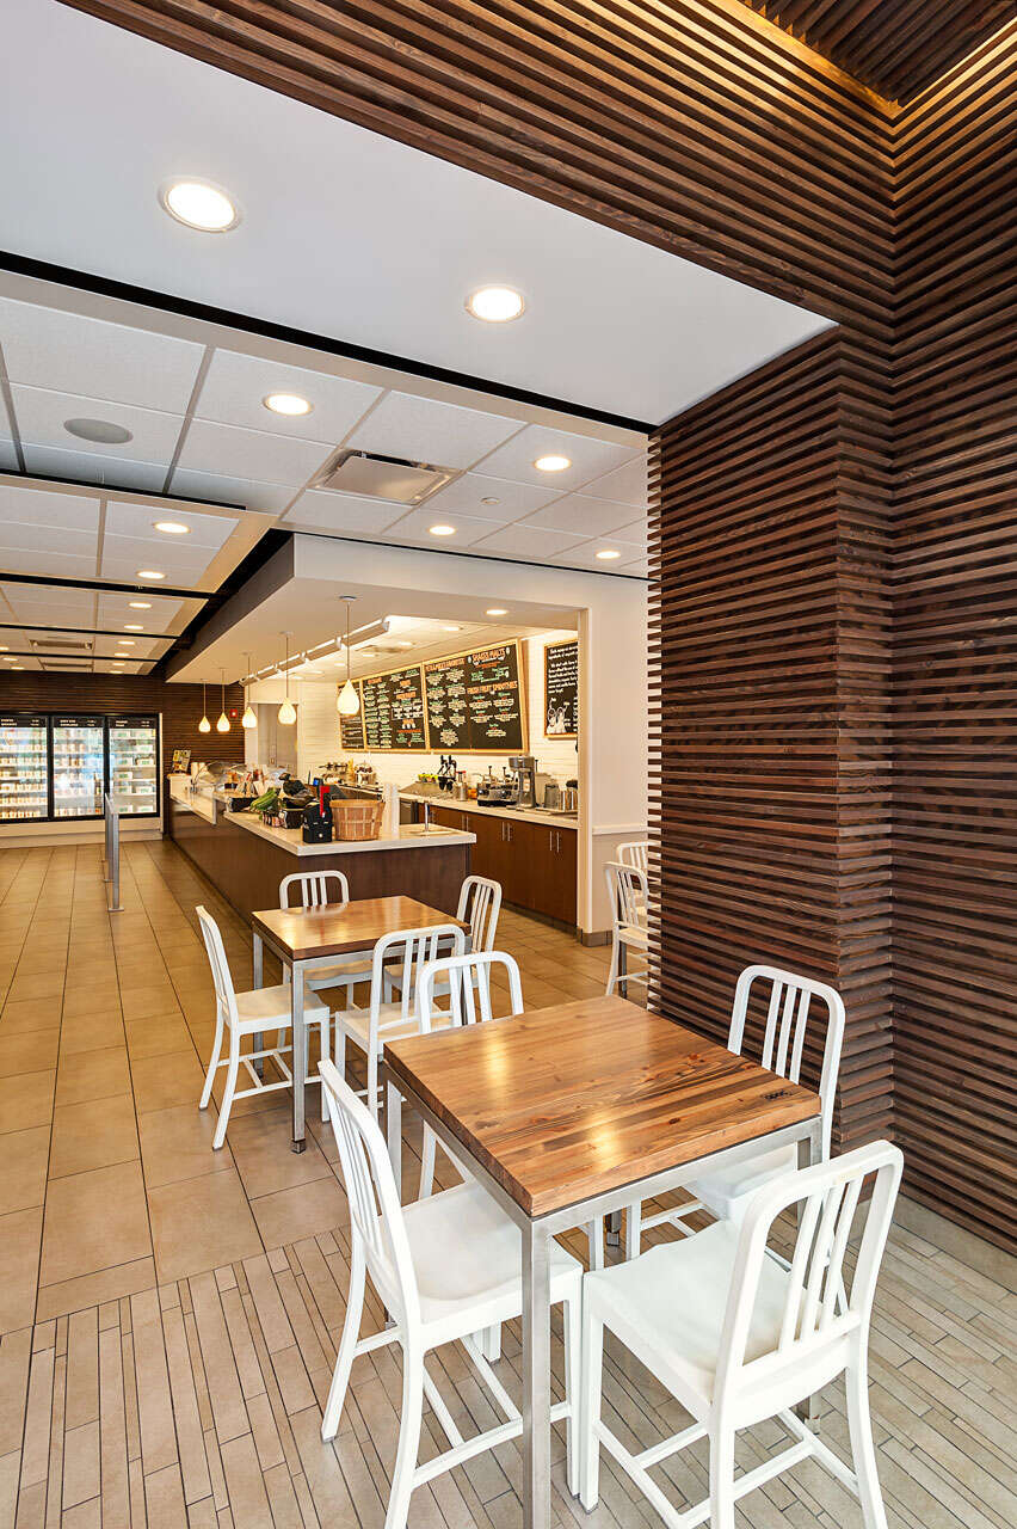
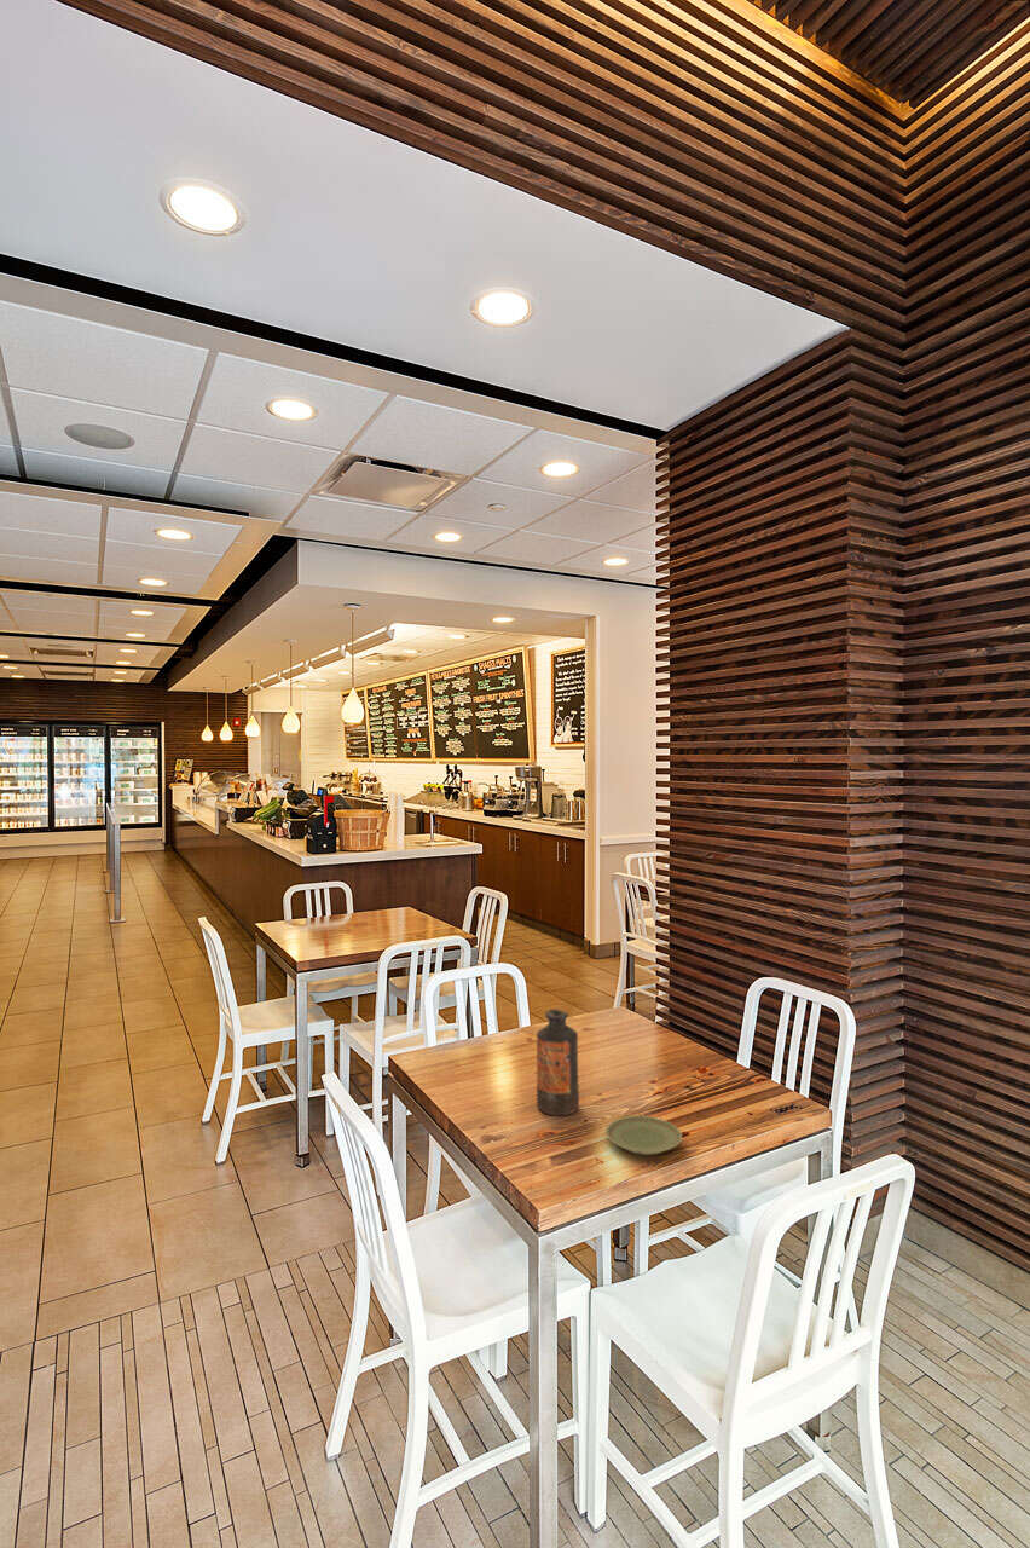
+ bottle (557, 1059)
+ plate (643, 1137)
